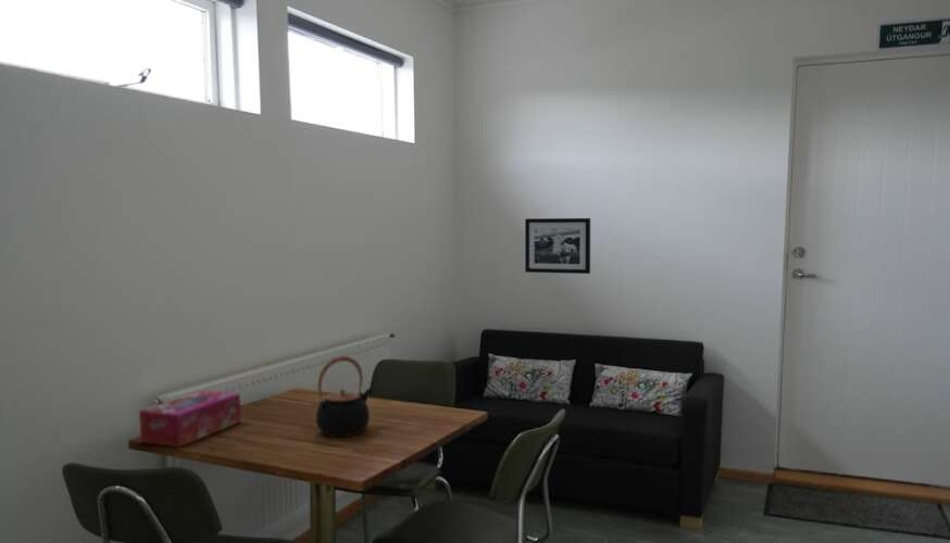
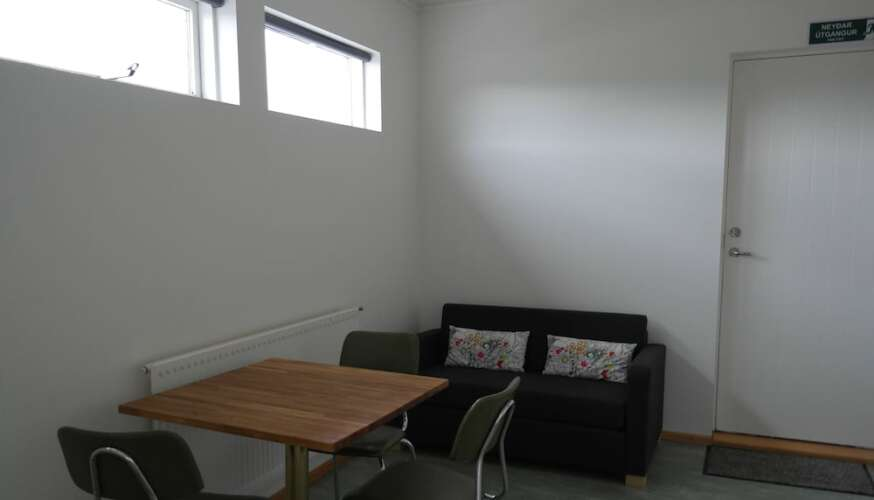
- teapot (346, 392)
- tissue box (192, 416)
- picture frame (557, 245)
